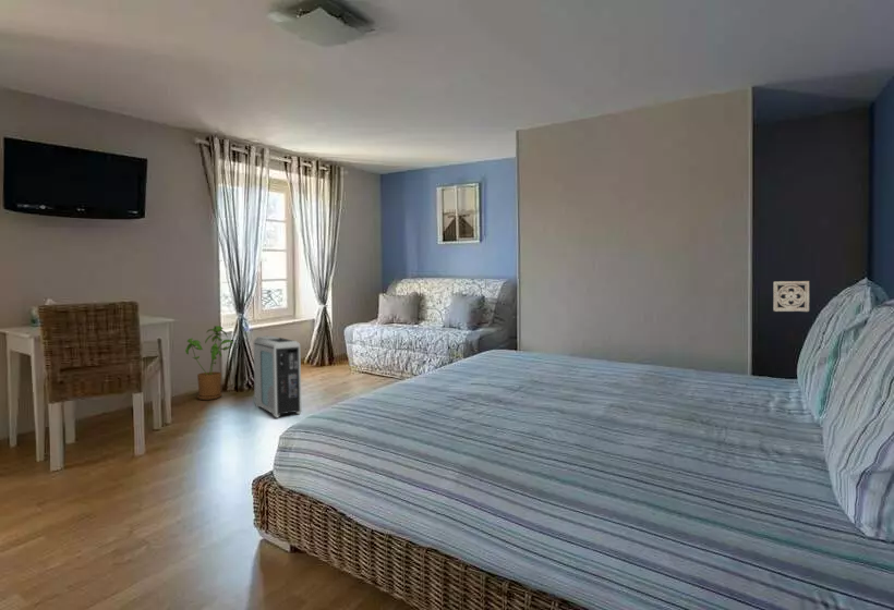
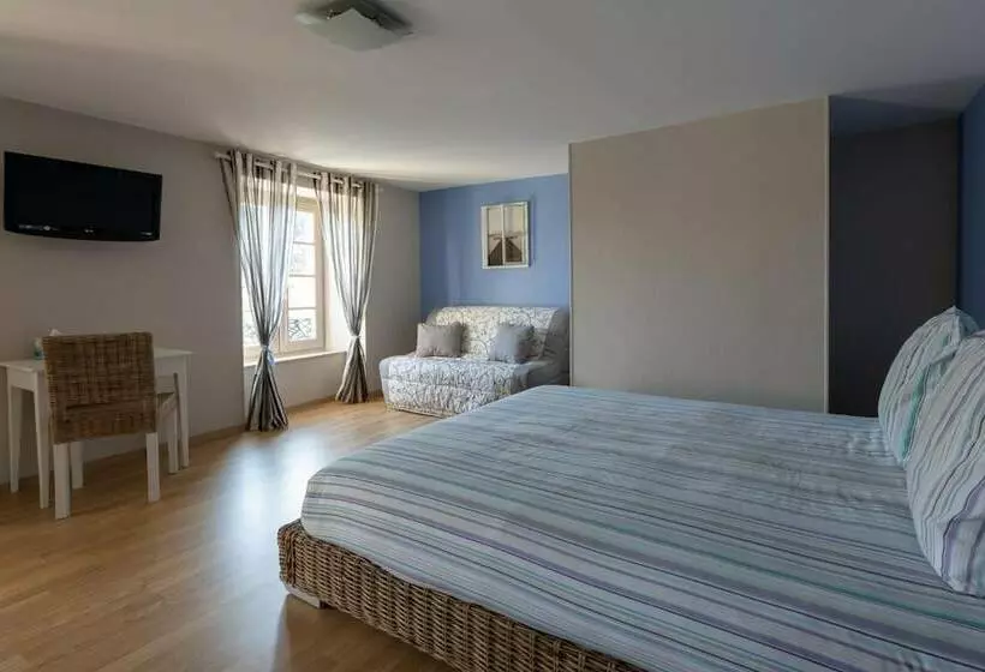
- wall ornament (790, 295)
- house plant (213, 362)
- air purifier (276, 374)
